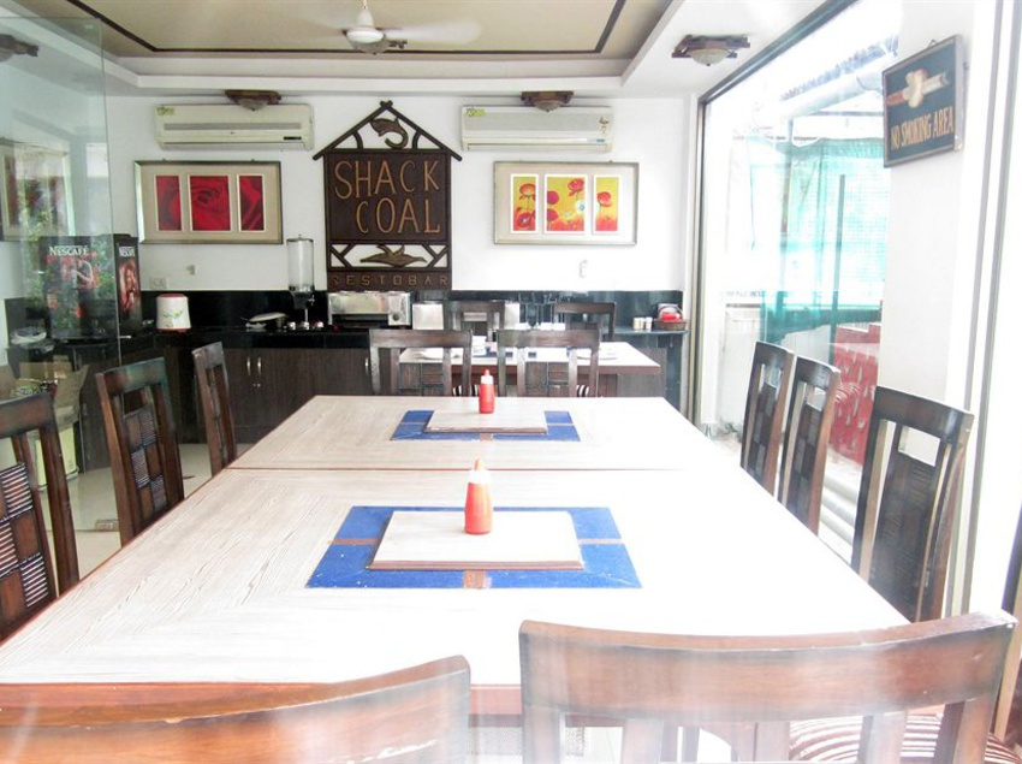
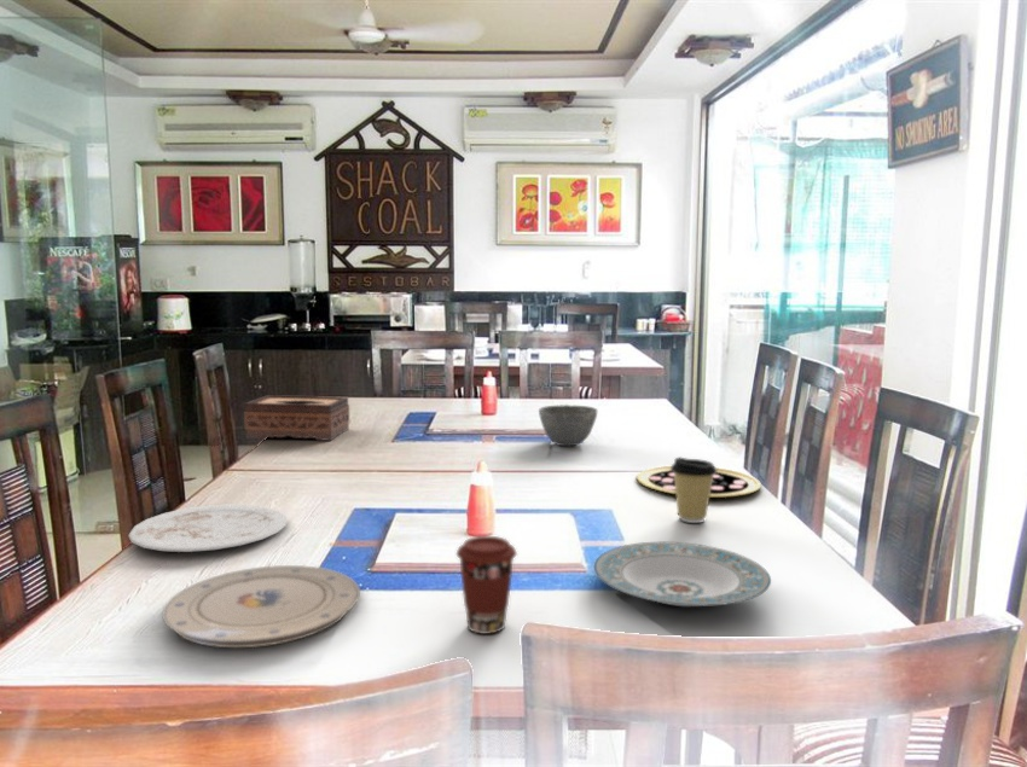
+ plate (679, 580)
+ bowl (567, 426)
+ plate (210, 528)
+ coffee cup (692, 489)
+ coffee cup (486, 585)
+ plate (265, 603)
+ pizza (712, 481)
+ tissue box (298, 417)
